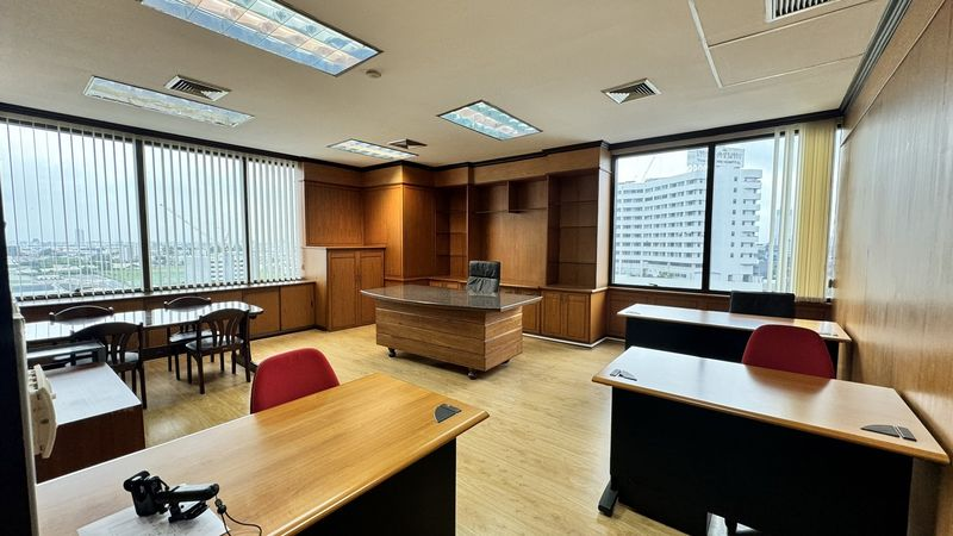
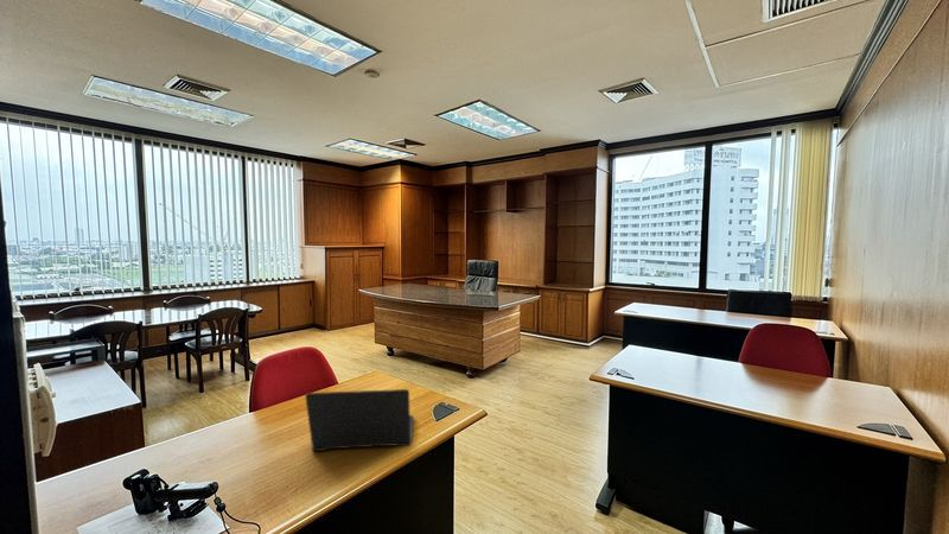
+ laptop (365, 407)
